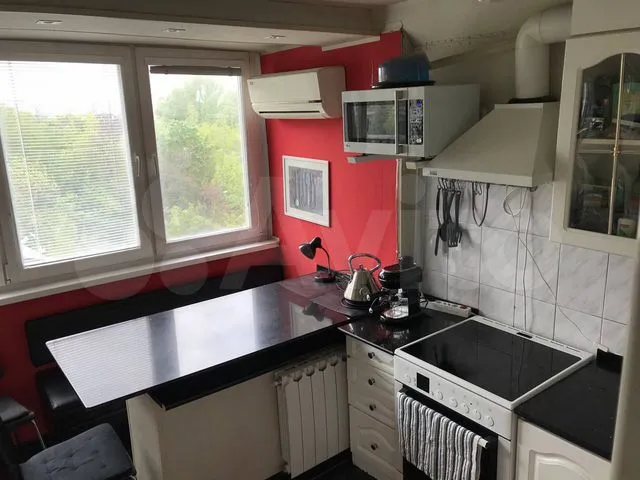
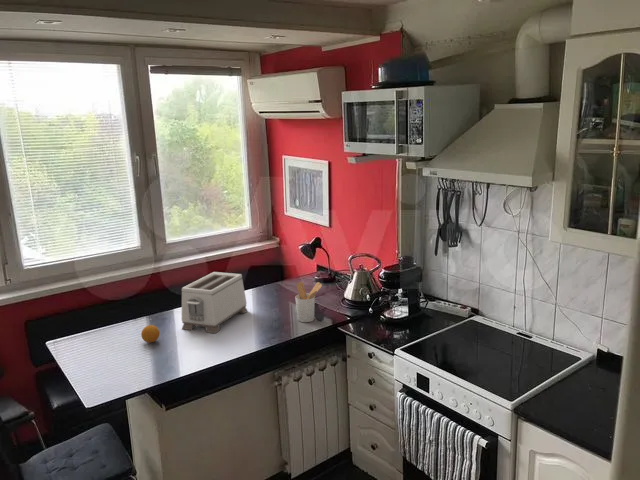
+ fruit (150, 333)
+ utensil holder (309, 301)
+ toaster (212, 301)
